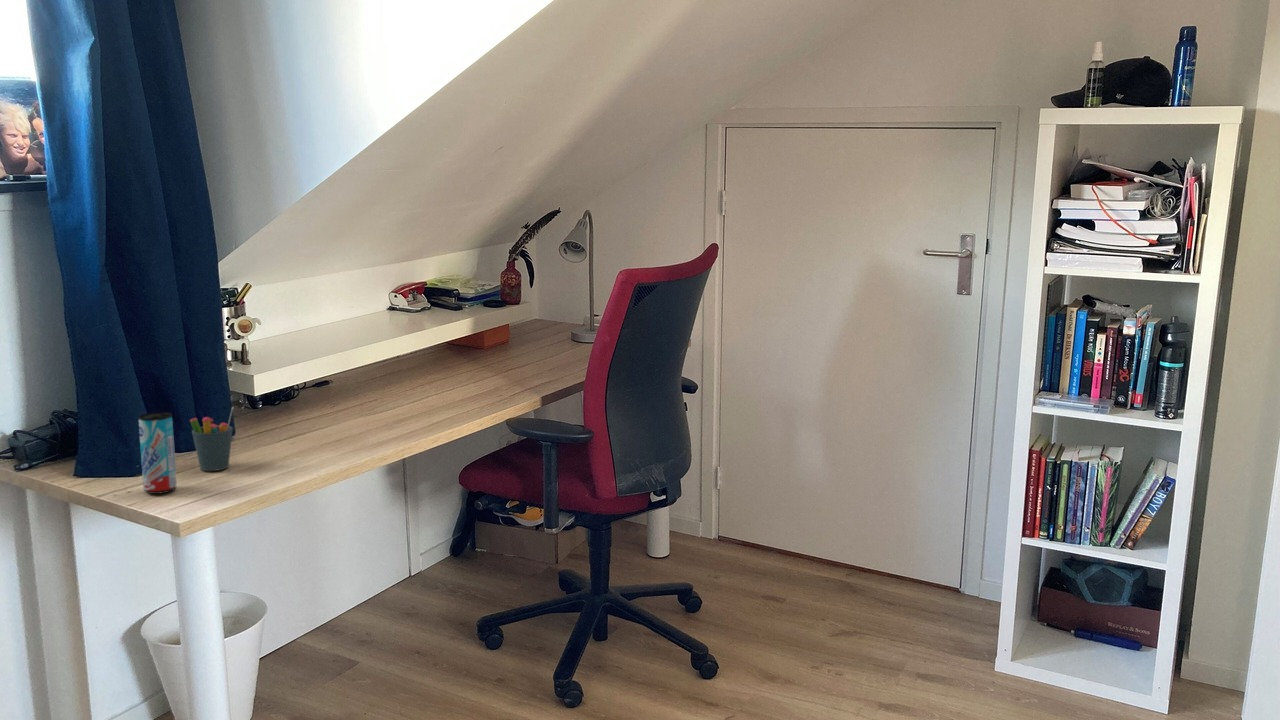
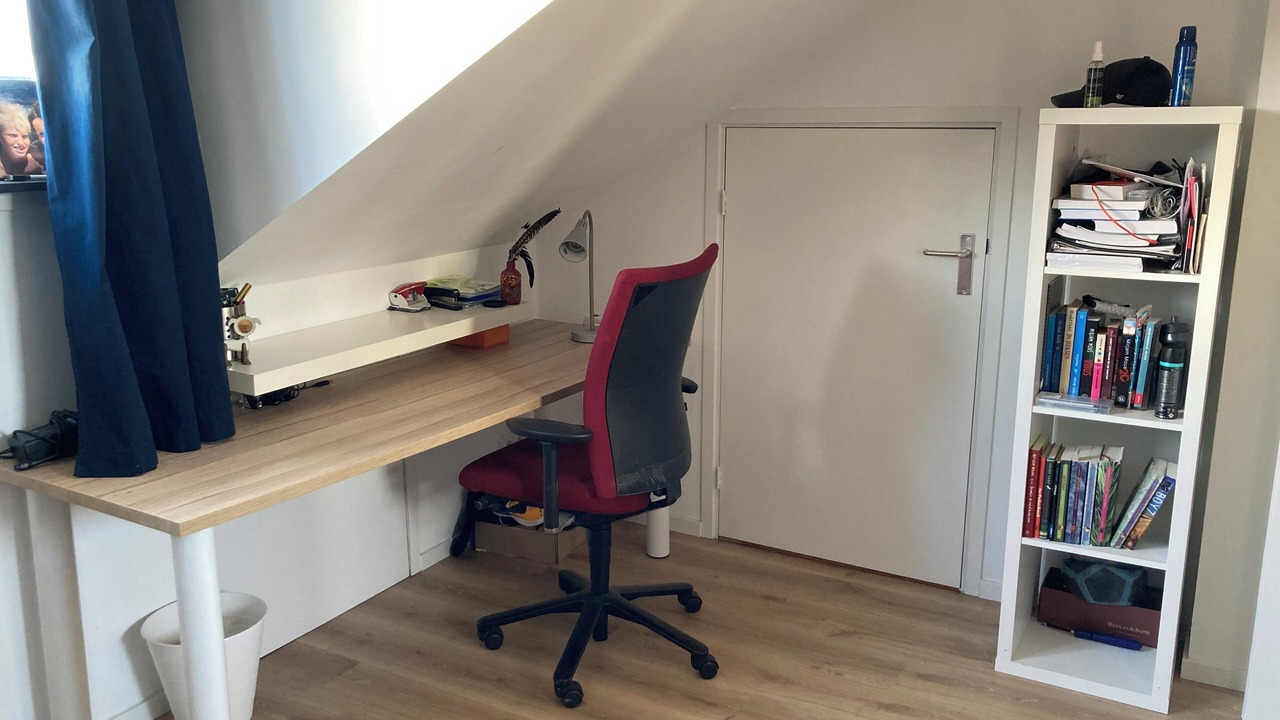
- pen holder (212, 438)
- beverage can (157, 453)
